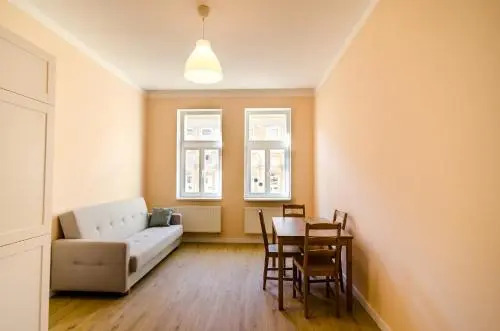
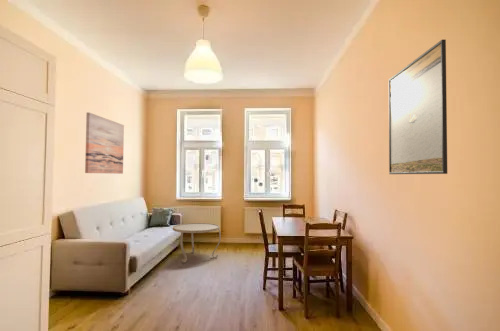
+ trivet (193, 242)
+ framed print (412, 118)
+ wall art (106, 146)
